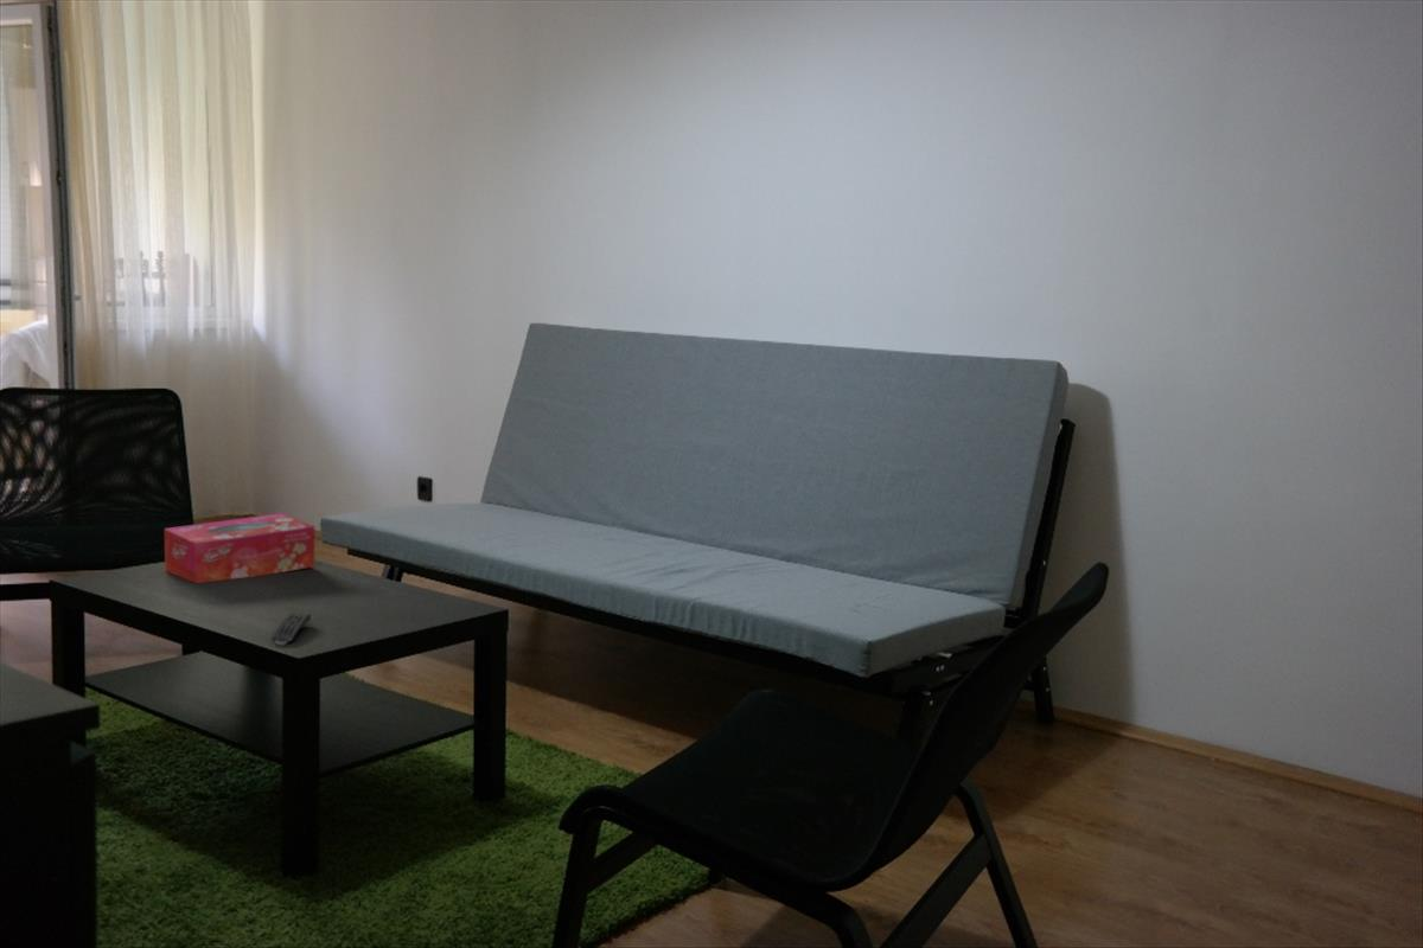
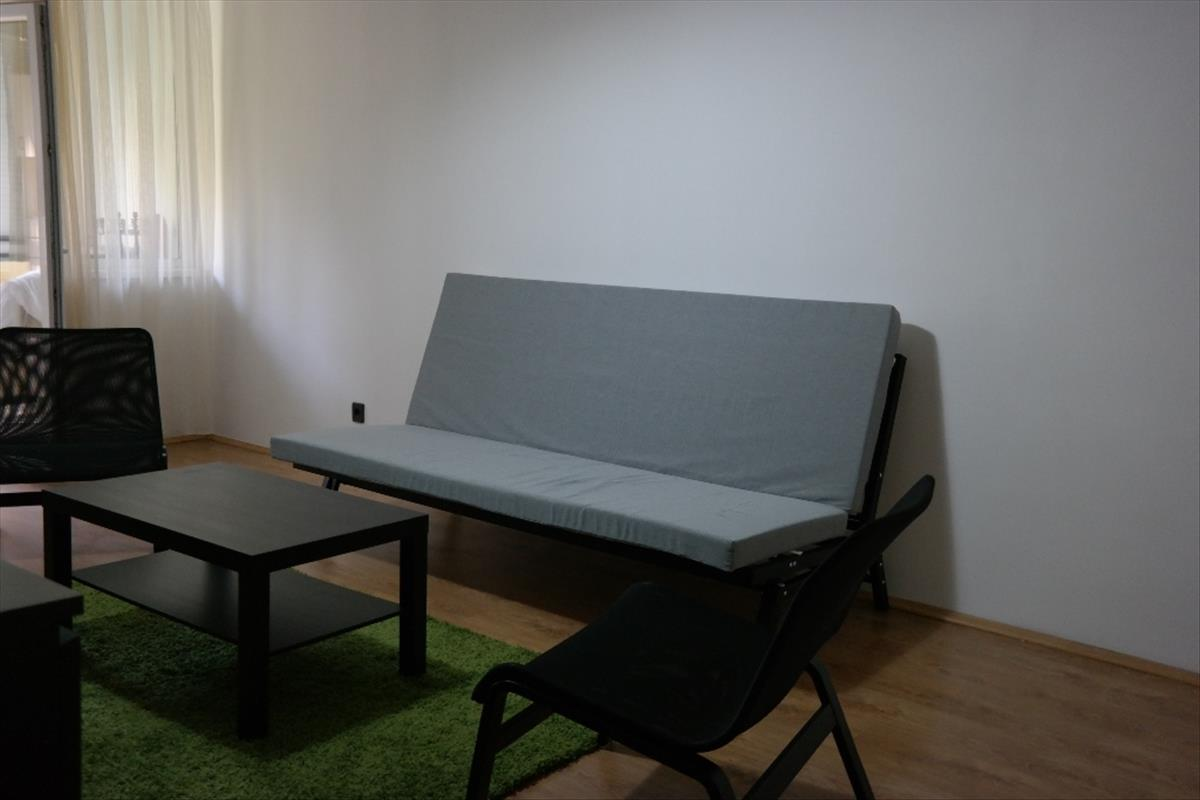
- remote control (291, 628)
- tissue box (241, 547)
